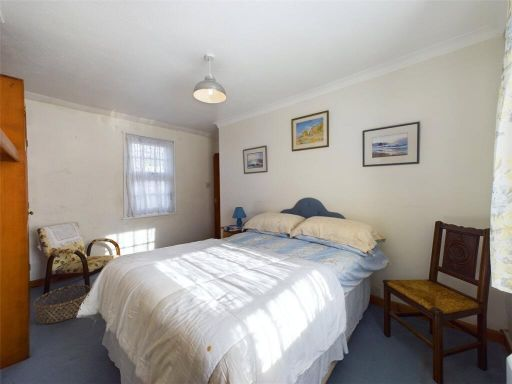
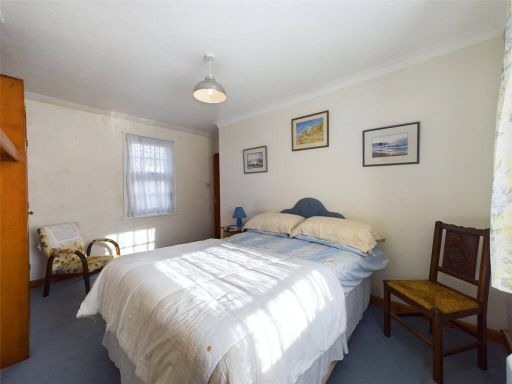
- basket (65, 303)
